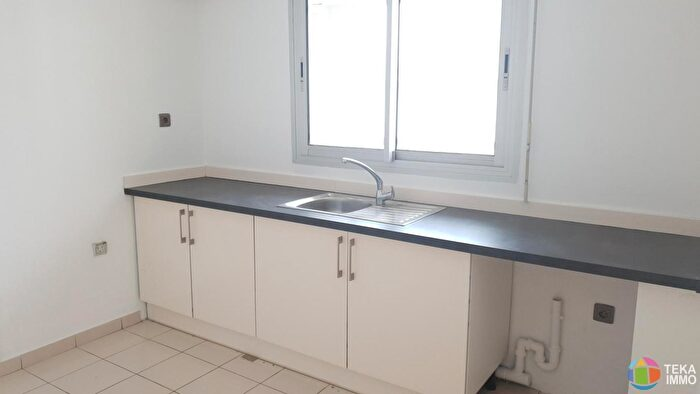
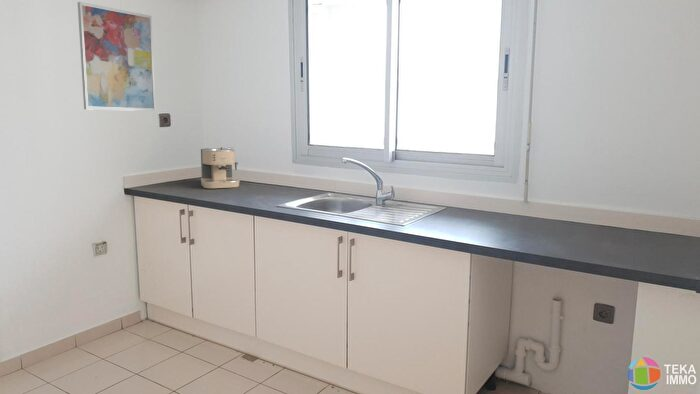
+ coffee maker (219, 166)
+ wall art (119, 60)
